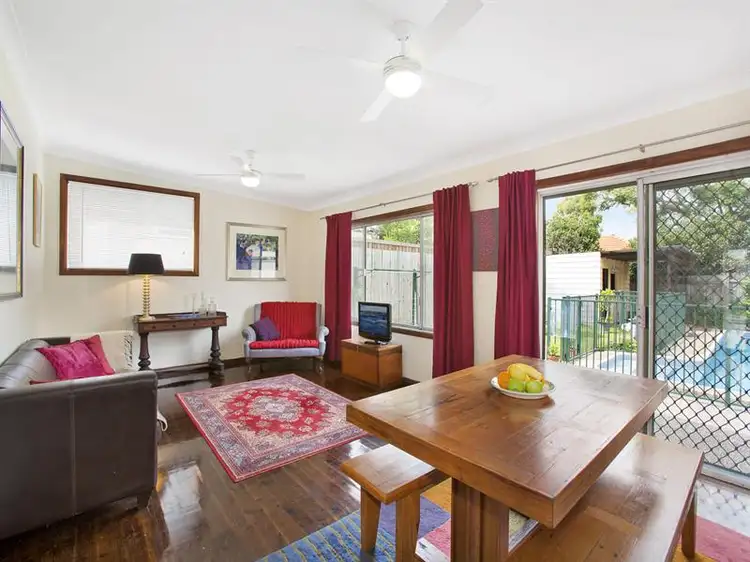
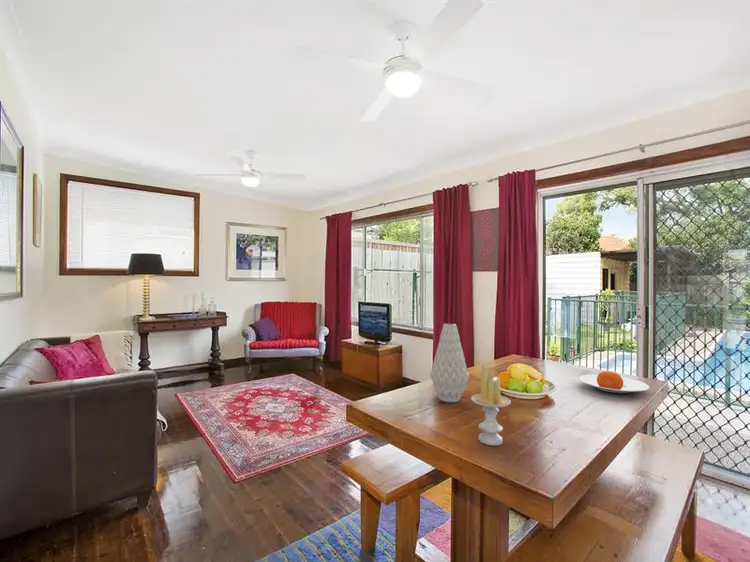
+ vase (449, 361)
+ candle (490, 402)
+ plate (612, 379)
